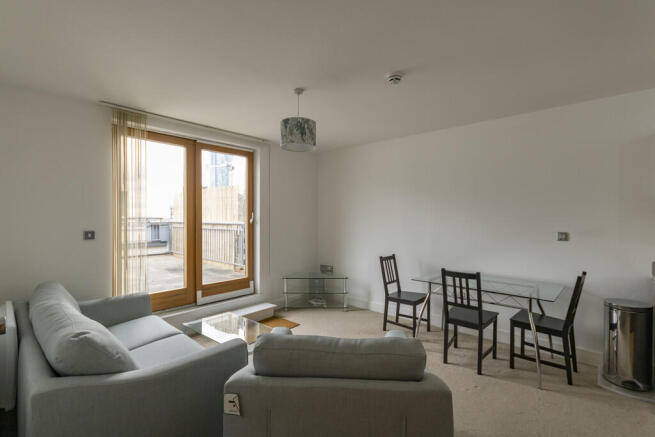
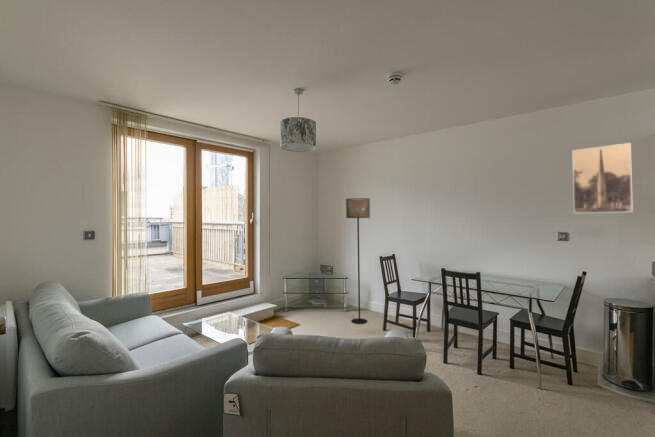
+ floor lamp (358, 260)
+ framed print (601, 179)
